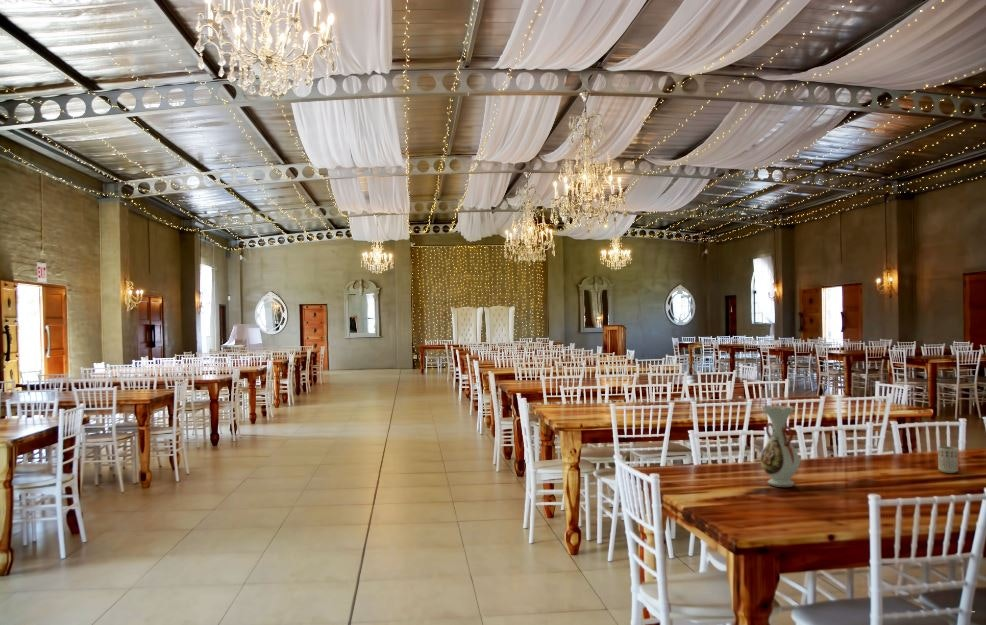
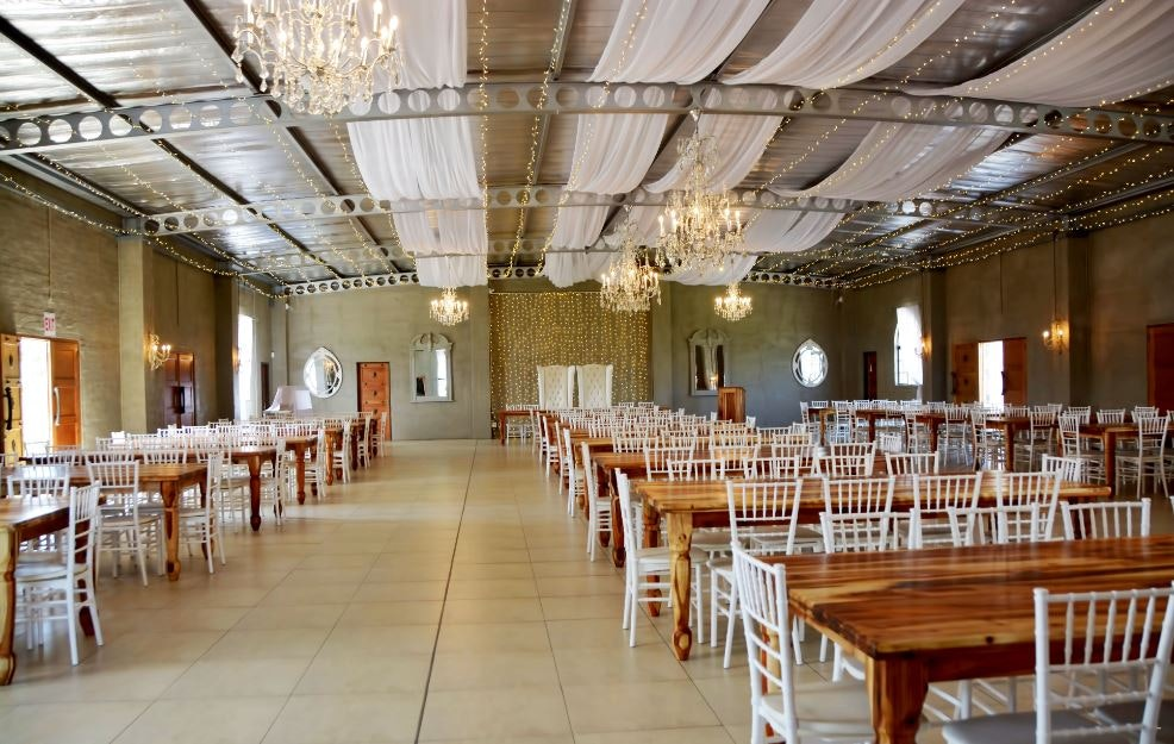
- cup (948, 459)
- vase (779, 445)
